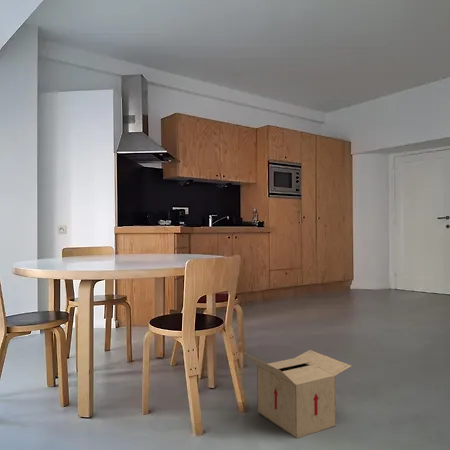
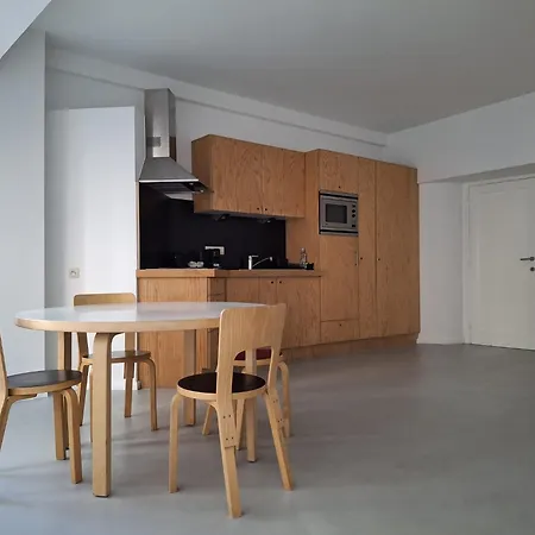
- cardboard box (297, 385)
